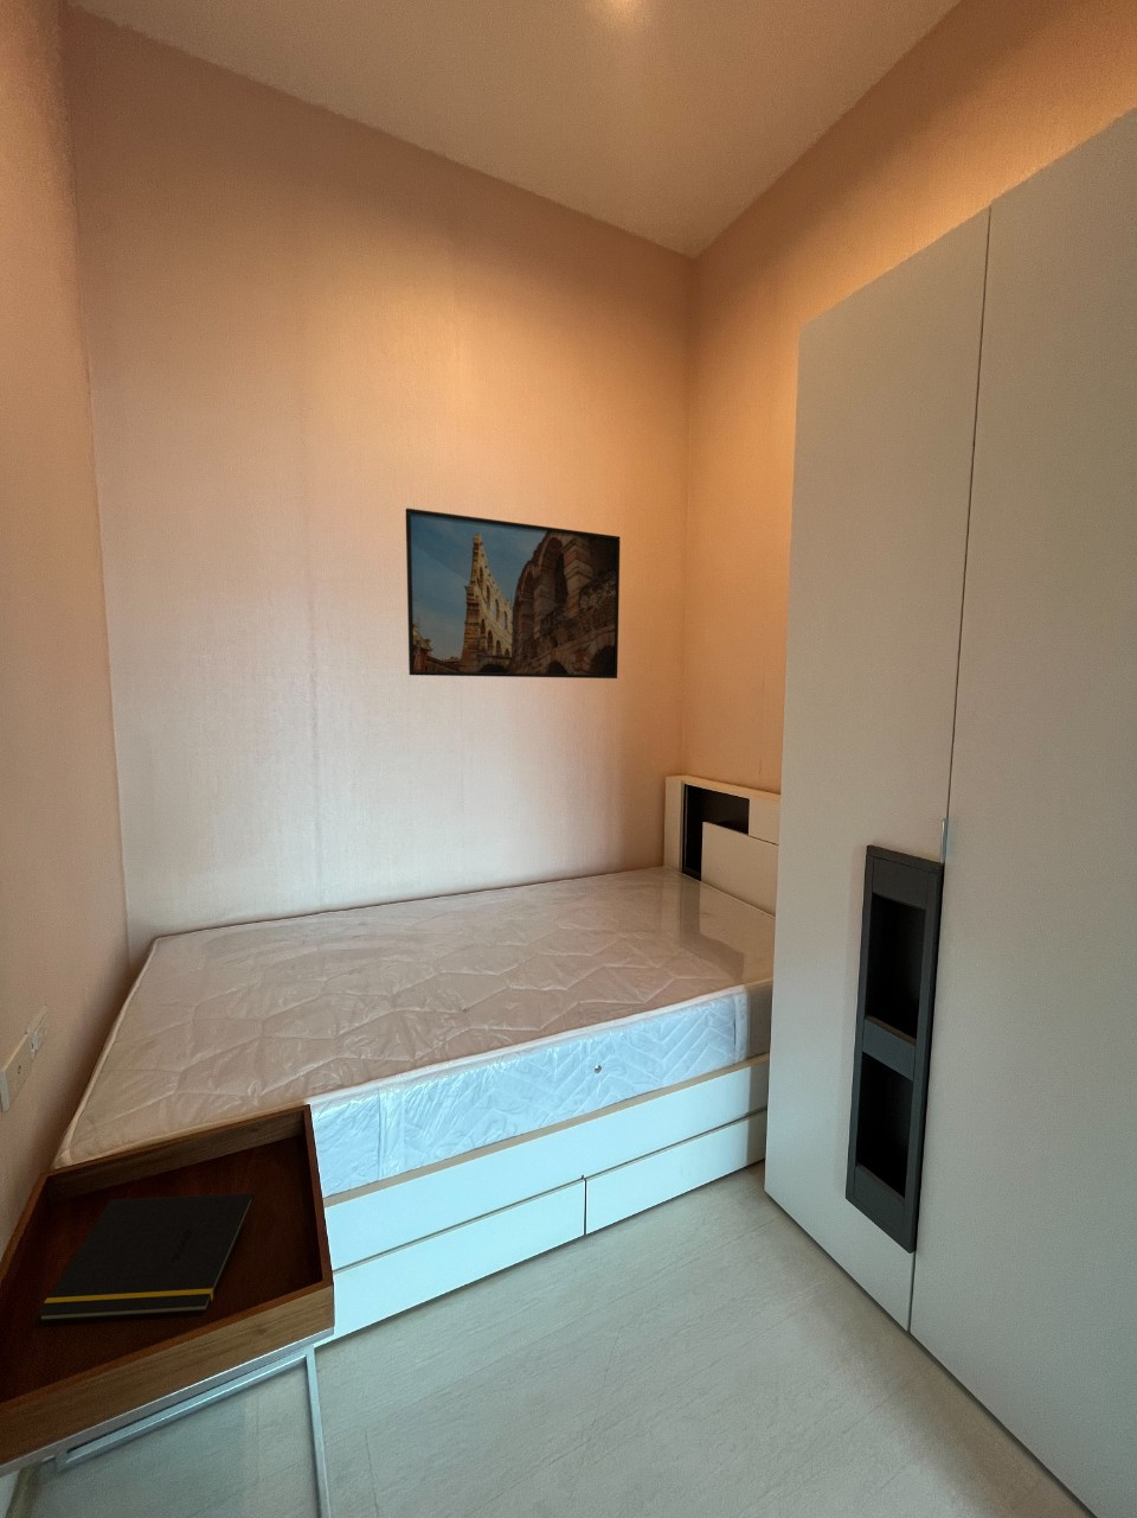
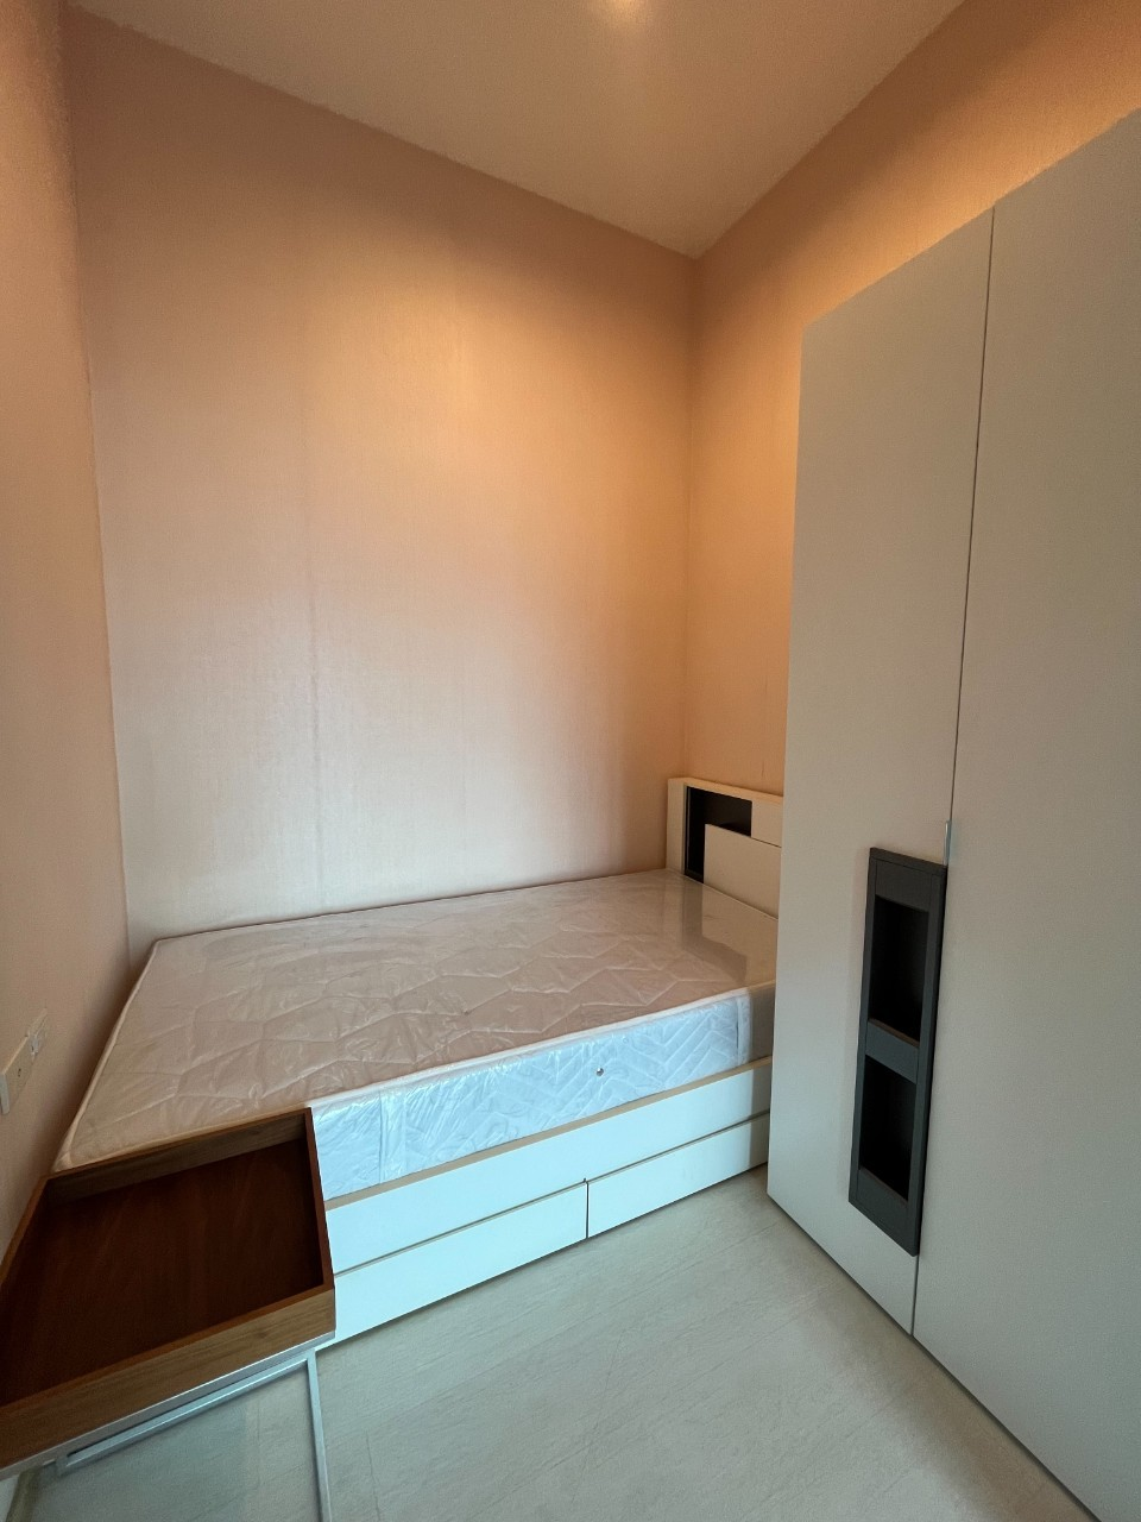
- notepad (155, 1251)
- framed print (521, 601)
